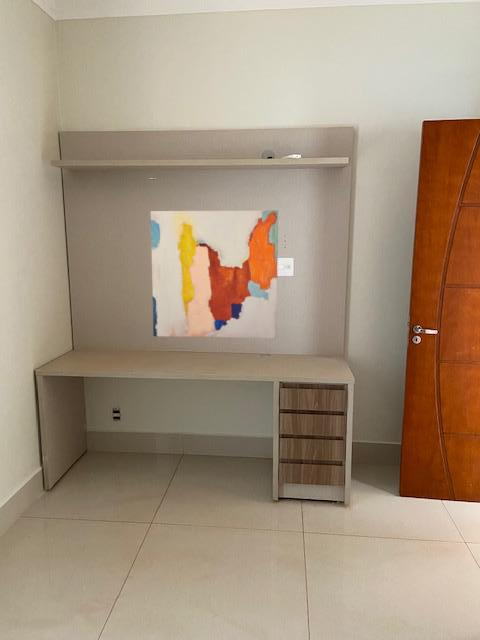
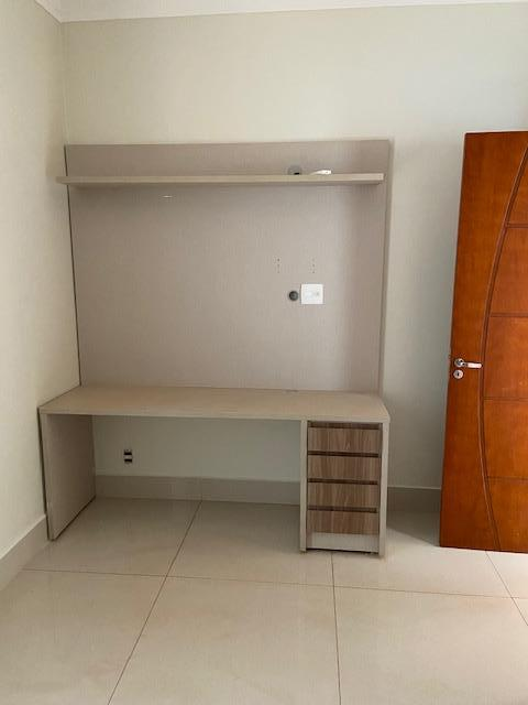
- wall art (214, 275)
